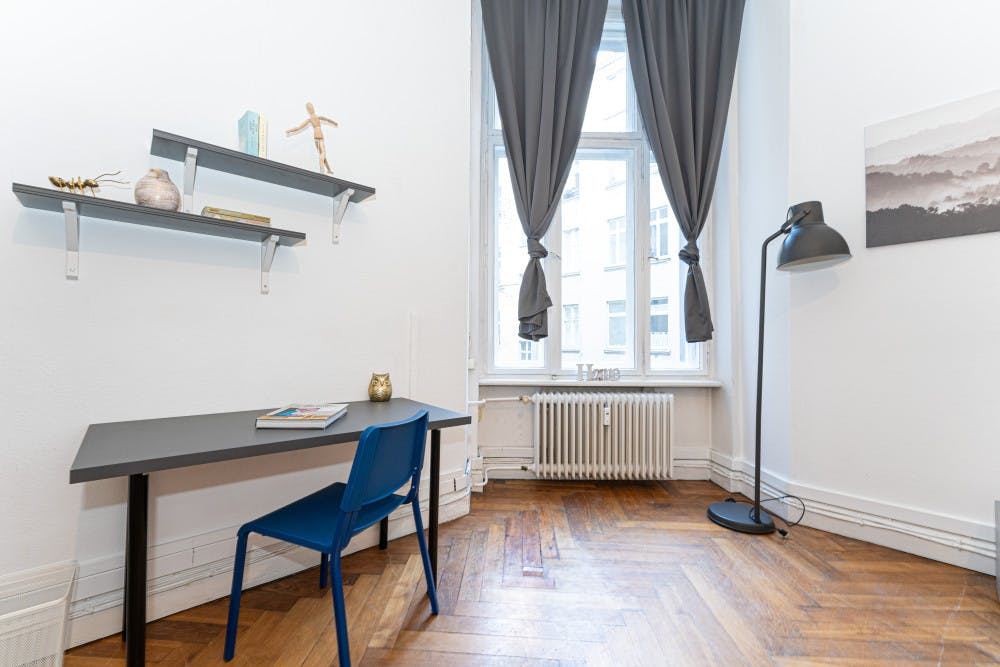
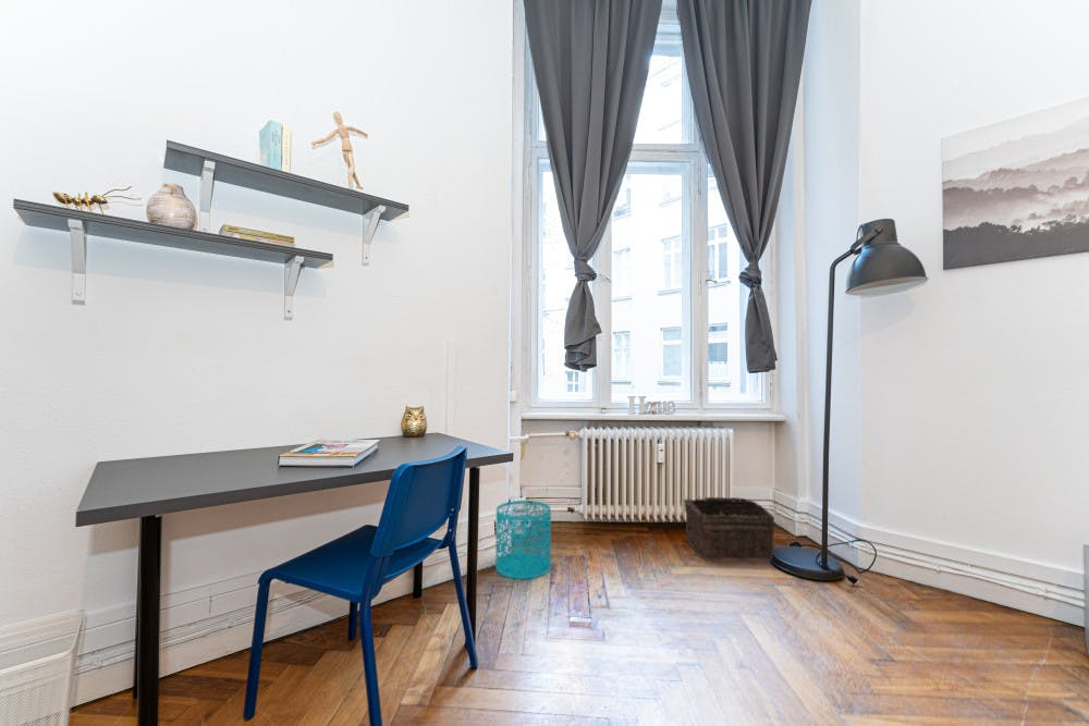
+ wastebasket (523, 537)
+ basket (725, 521)
